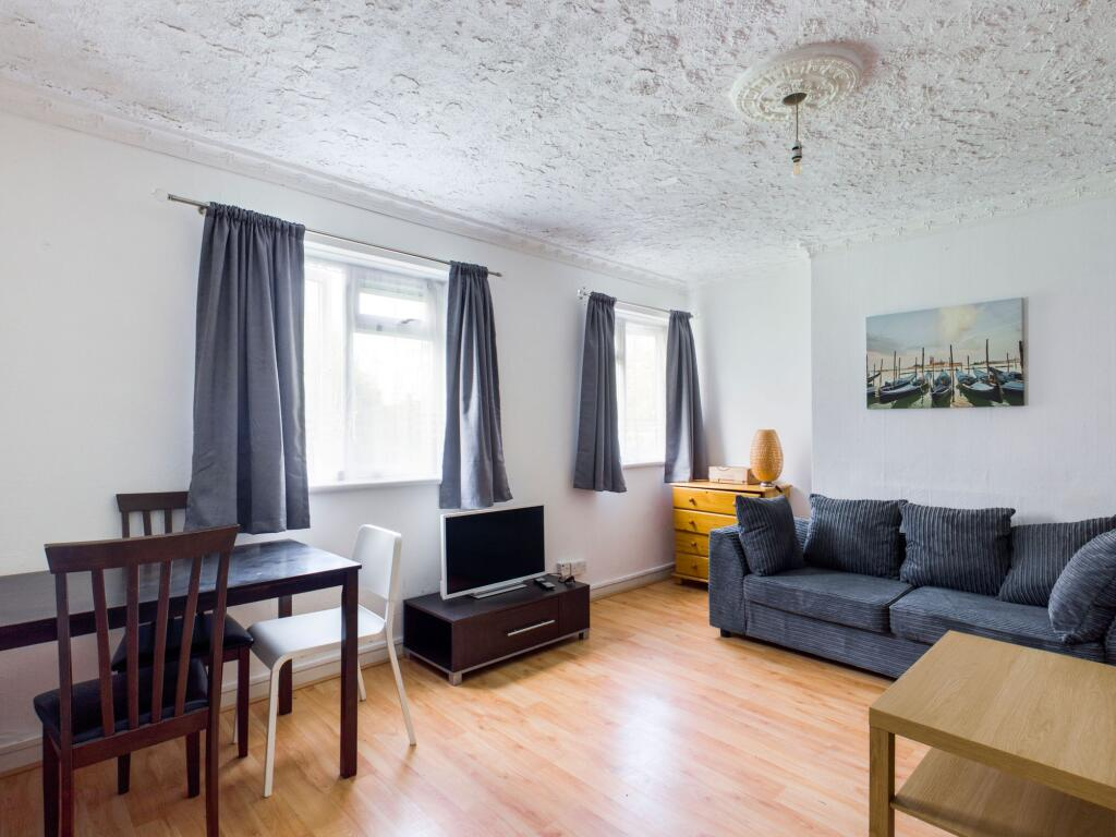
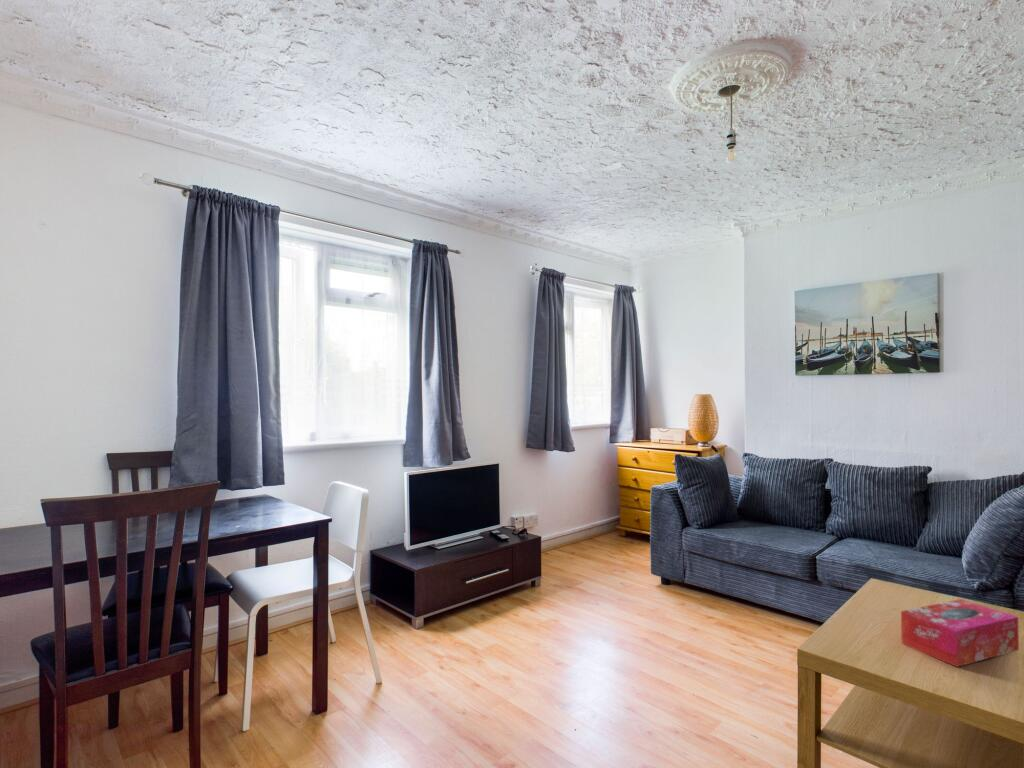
+ tissue box (959, 630)
